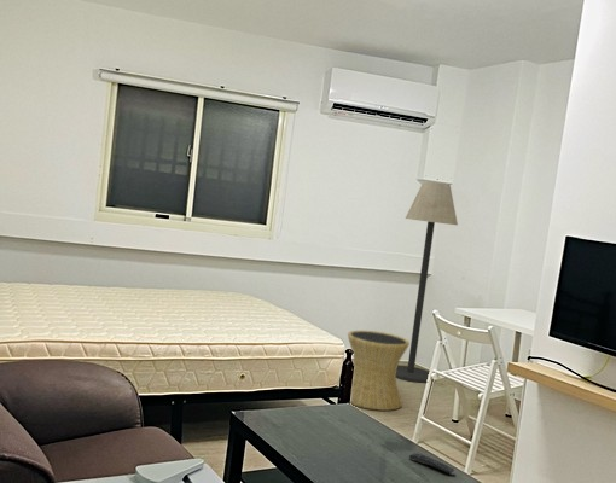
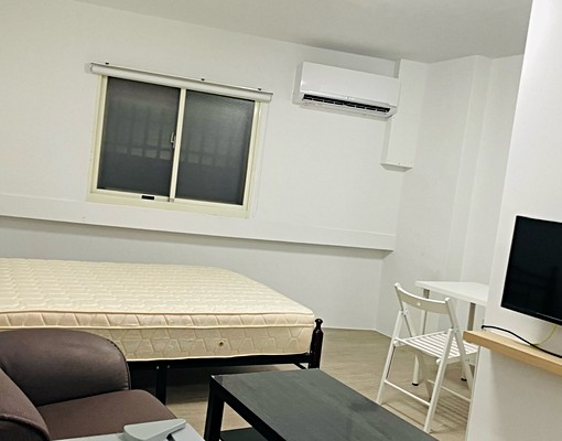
- remote control (432, 462)
- floor lamp (423, 279)
- side table (374, 368)
